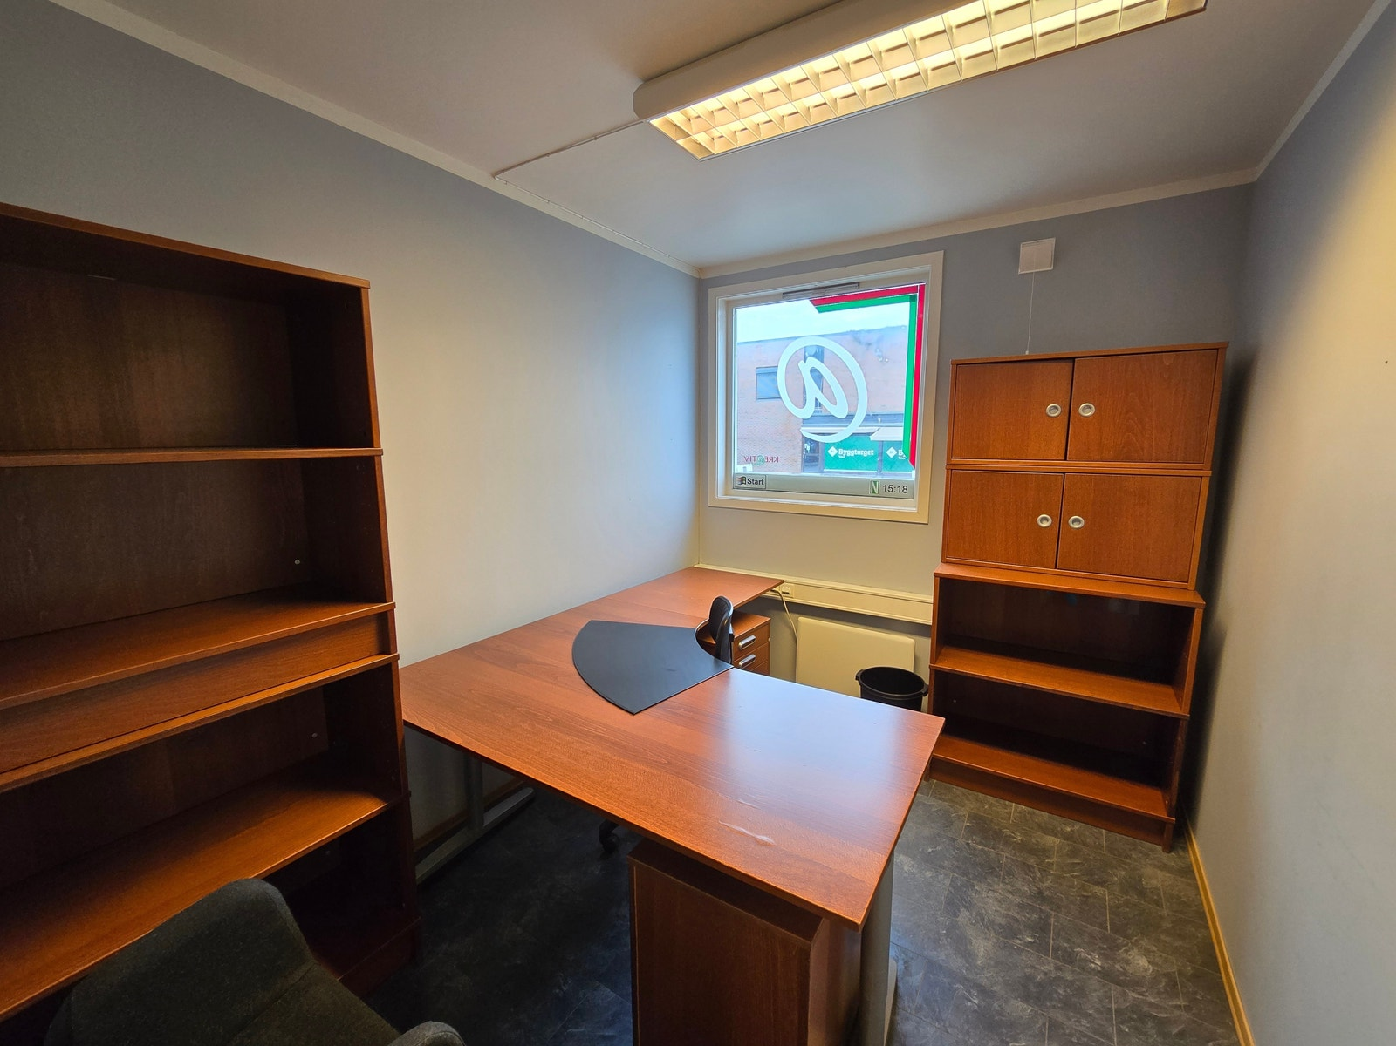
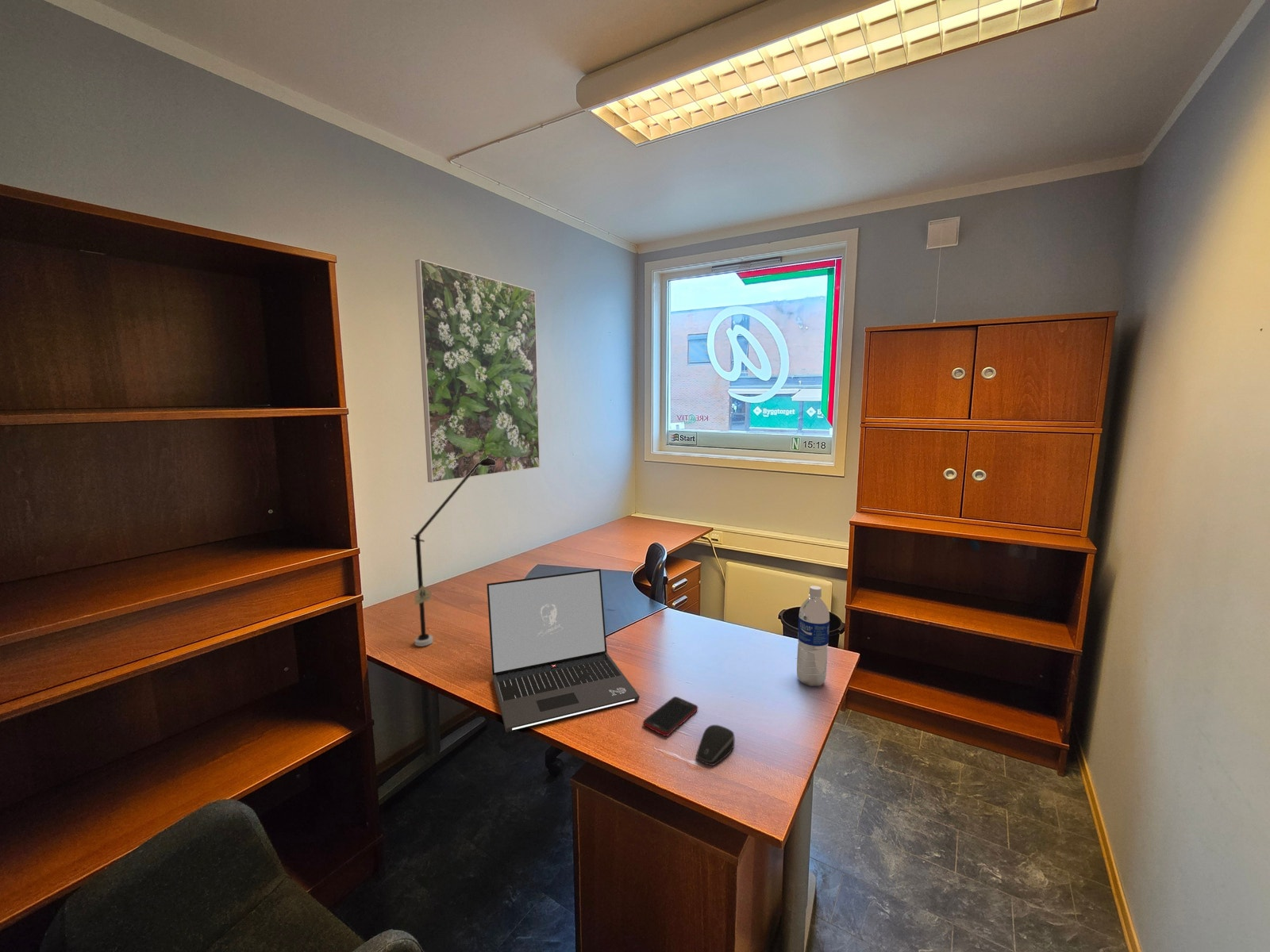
+ laptop (560, 639)
+ water bottle (813, 635)
+ cell phone (671, 715)
+ computer mouse (715, 741)
+ desk lamp (424, 541)
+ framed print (486, 378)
